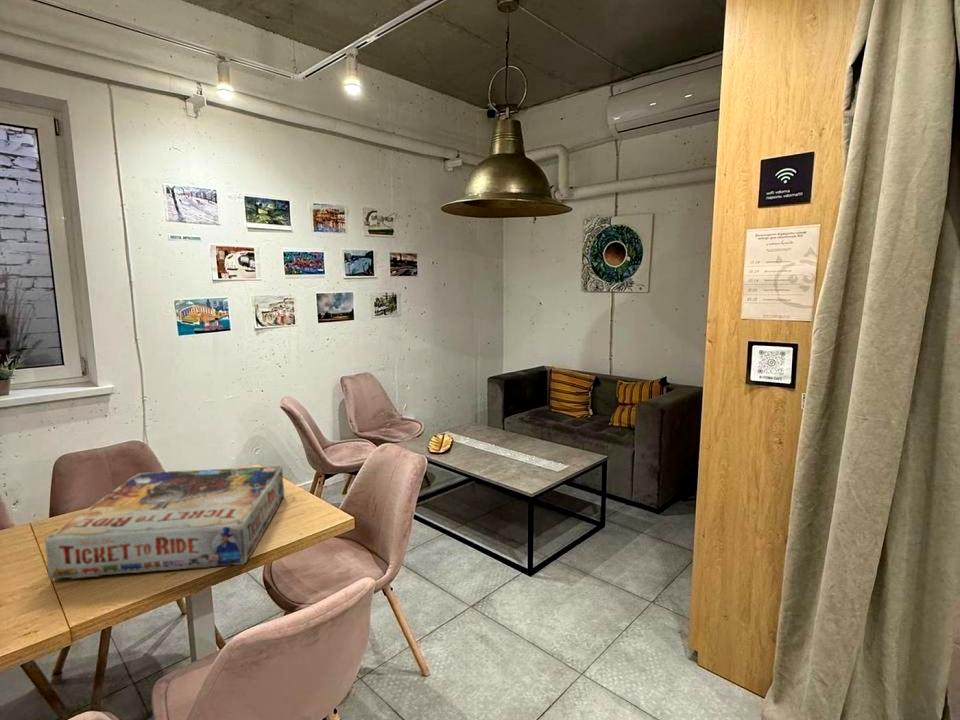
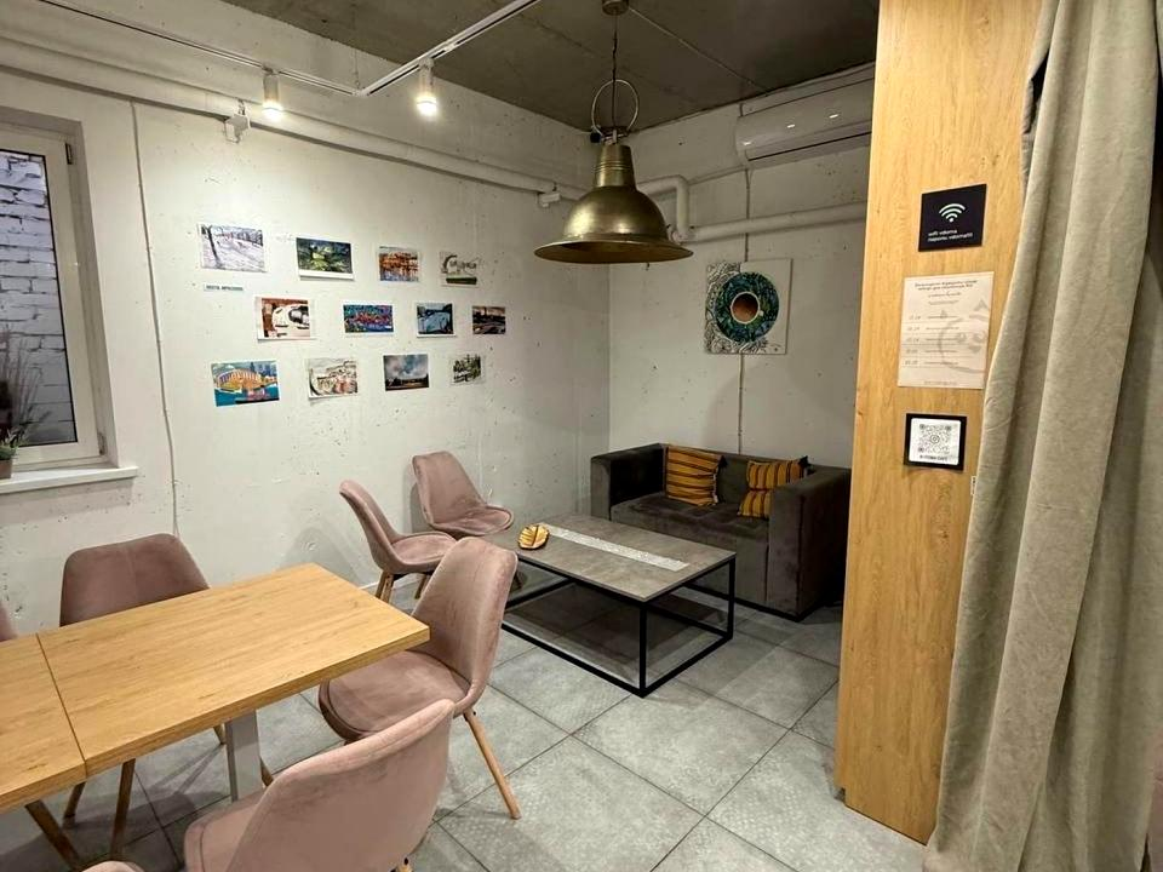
- board game (184, 513)
